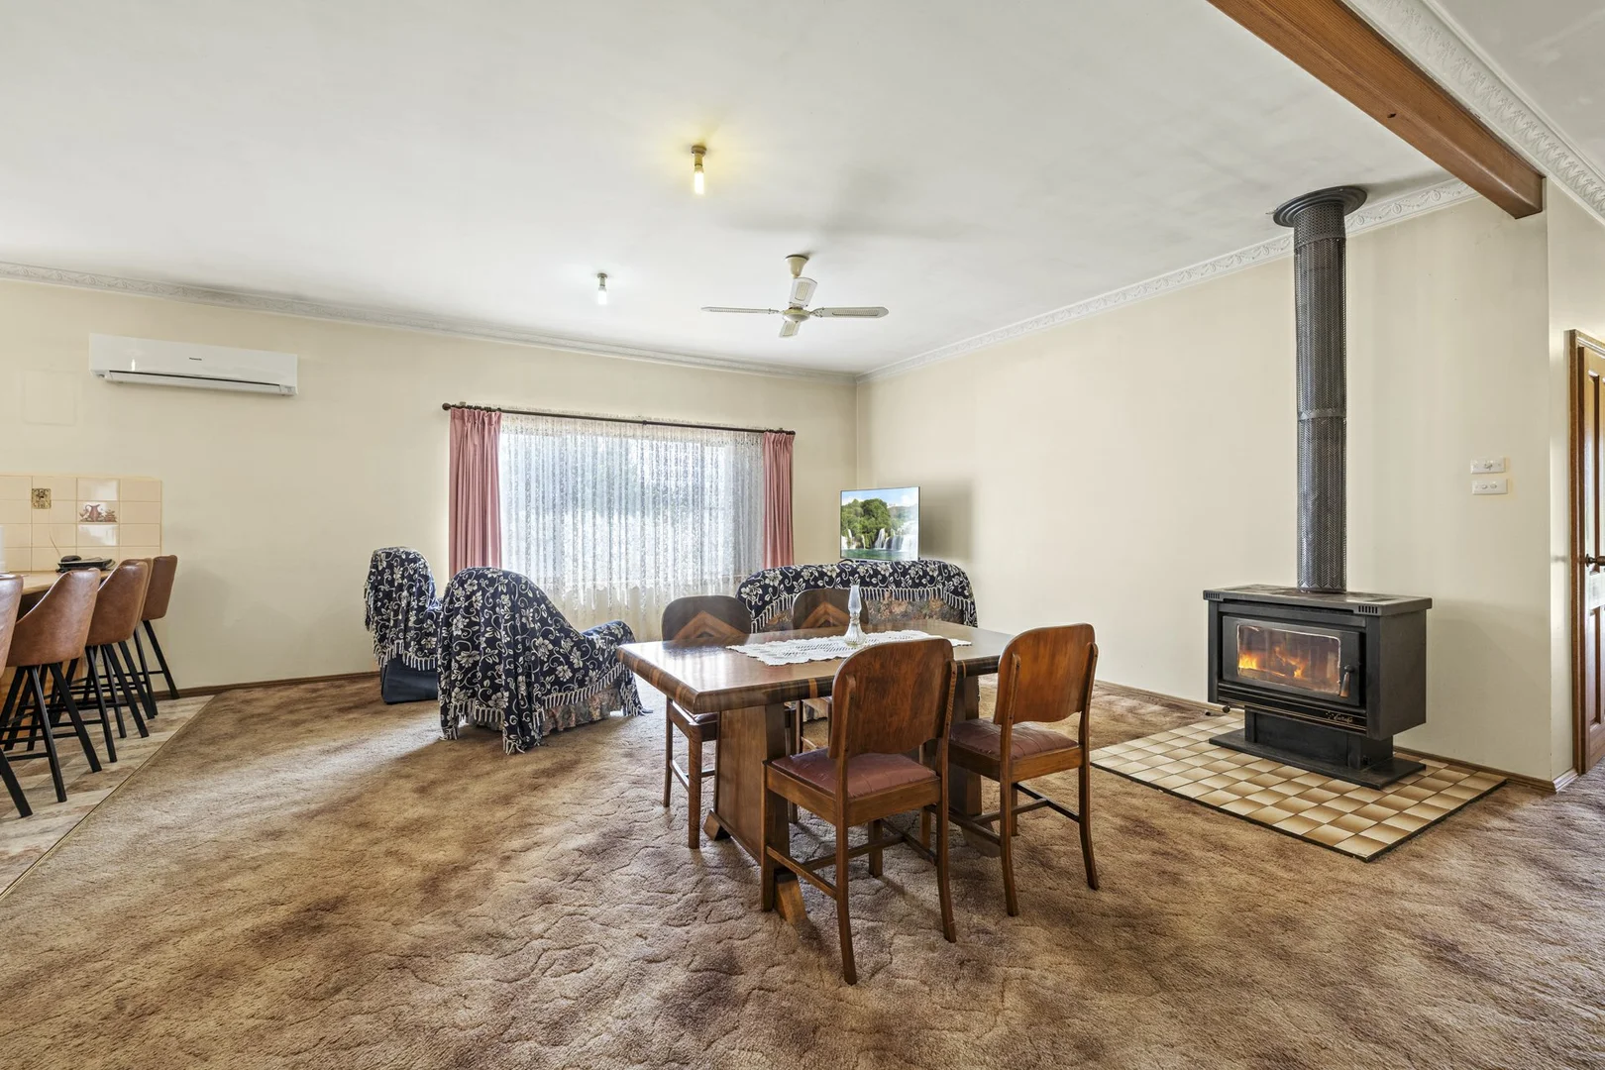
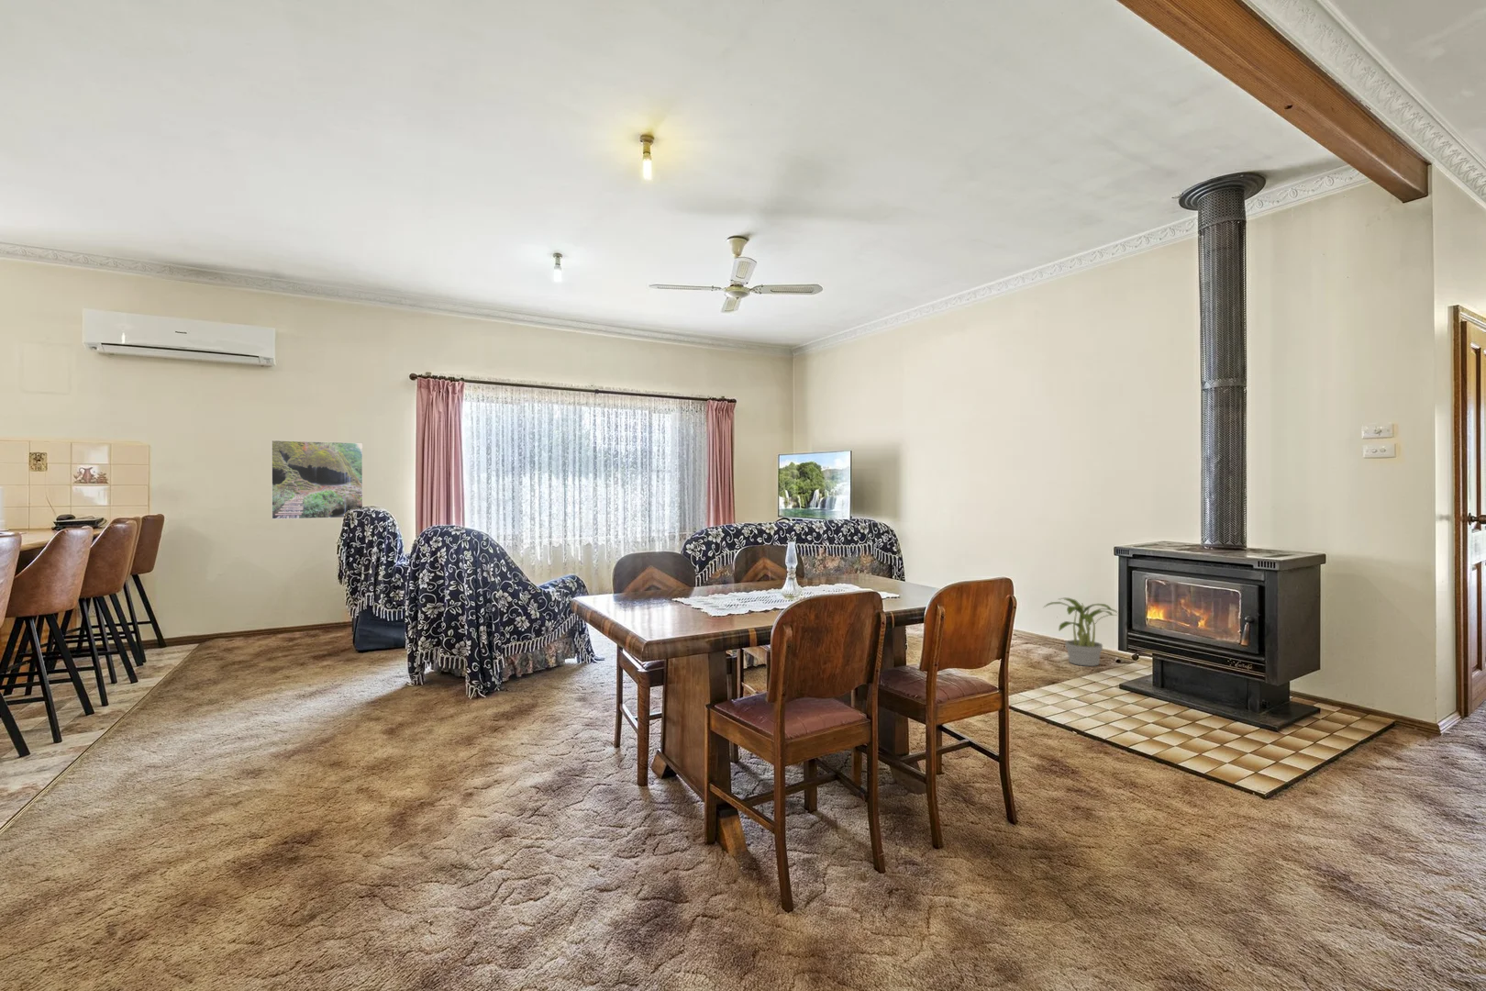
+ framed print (318, 480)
+ potted plant (1085, 632)
